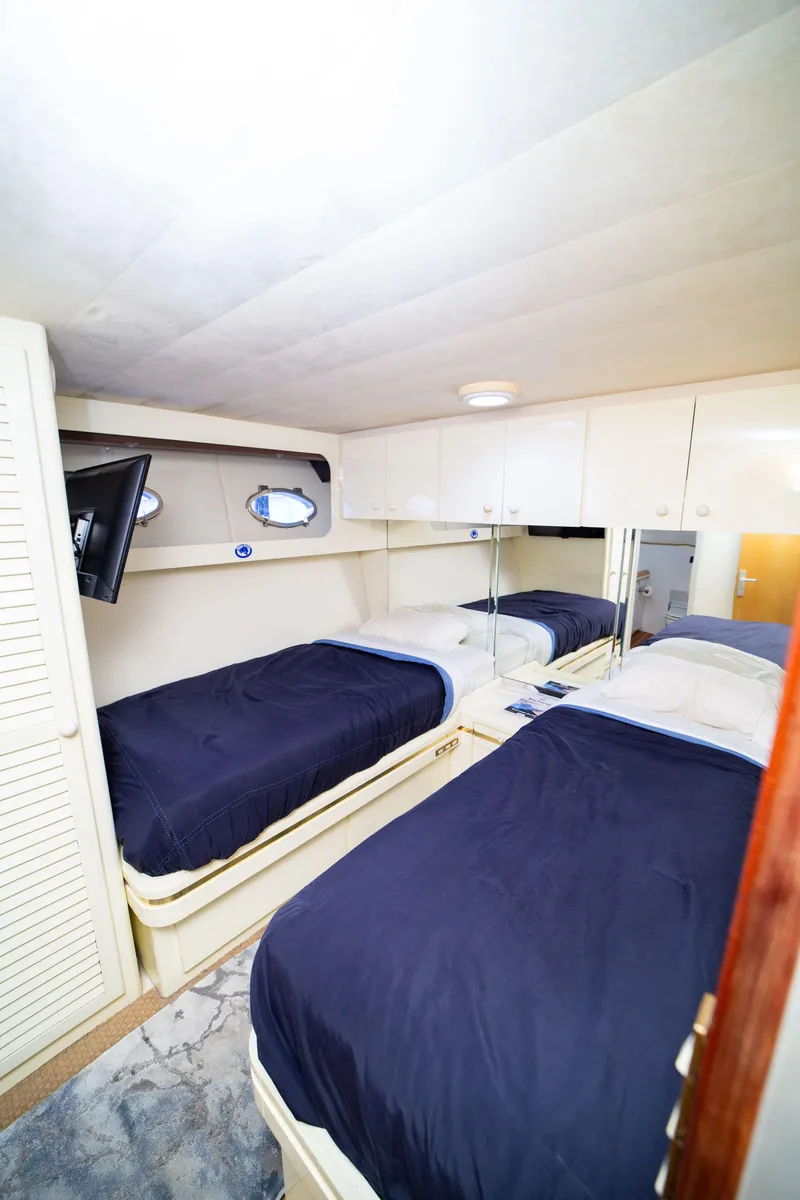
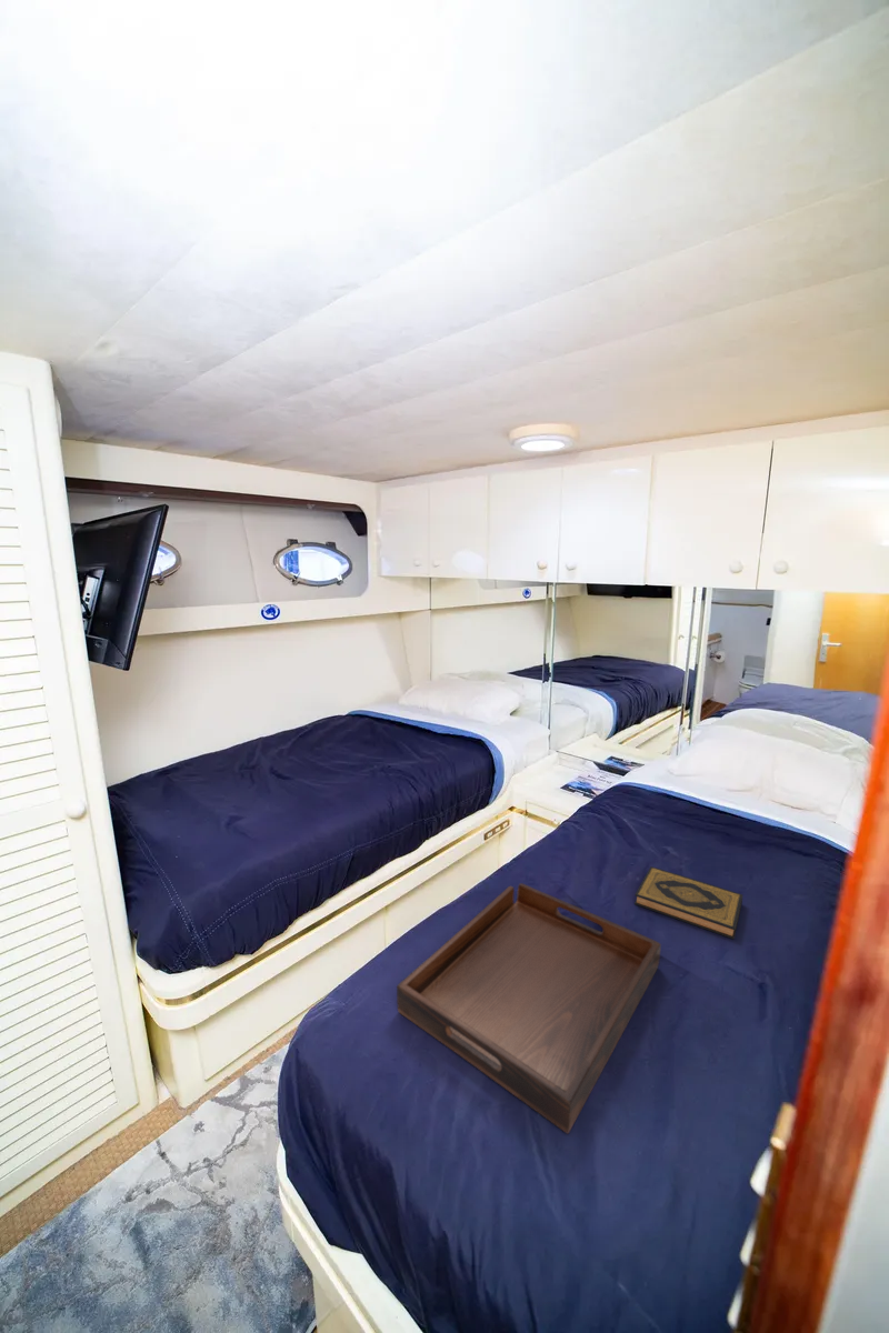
+ hardback book (688, 899)
+ serving tray (535, 974)
